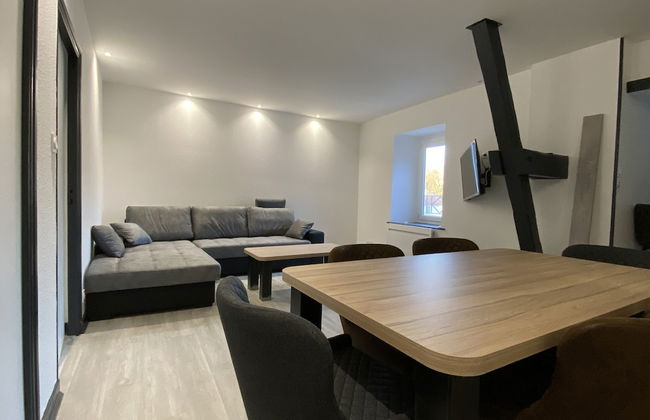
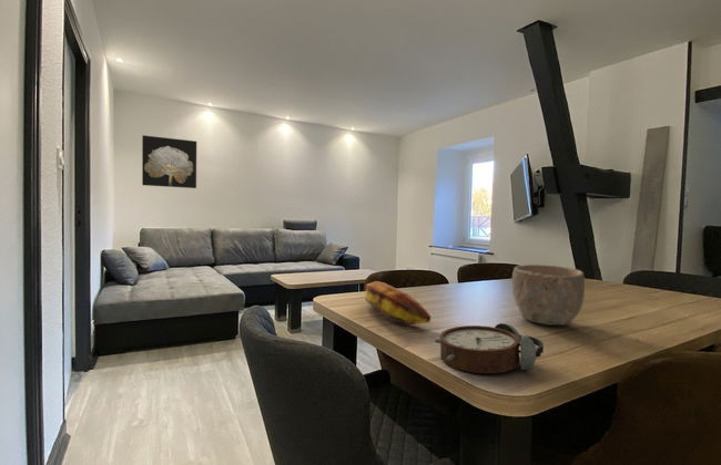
+ wall art (170, 163)
+ banana (397, 296)
+ alarm clock (490, 344)
+ bowl (546, 294)
